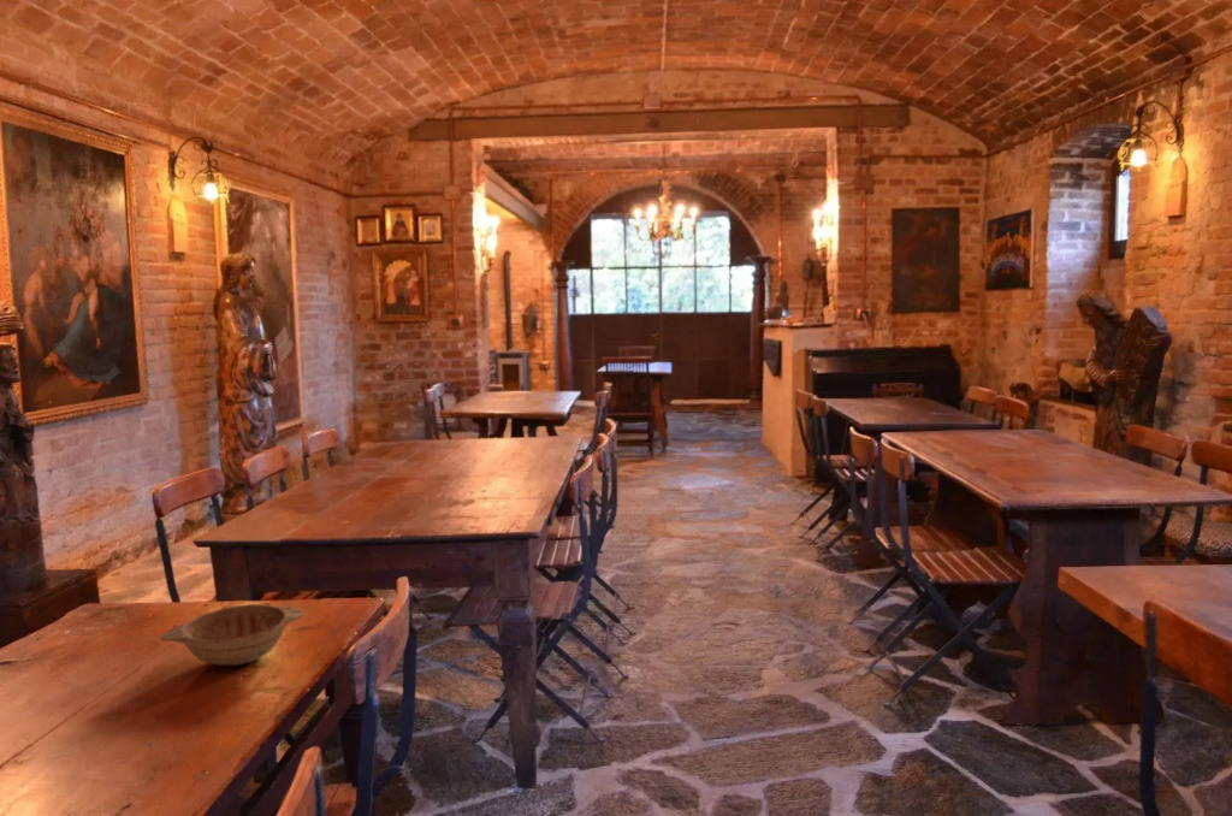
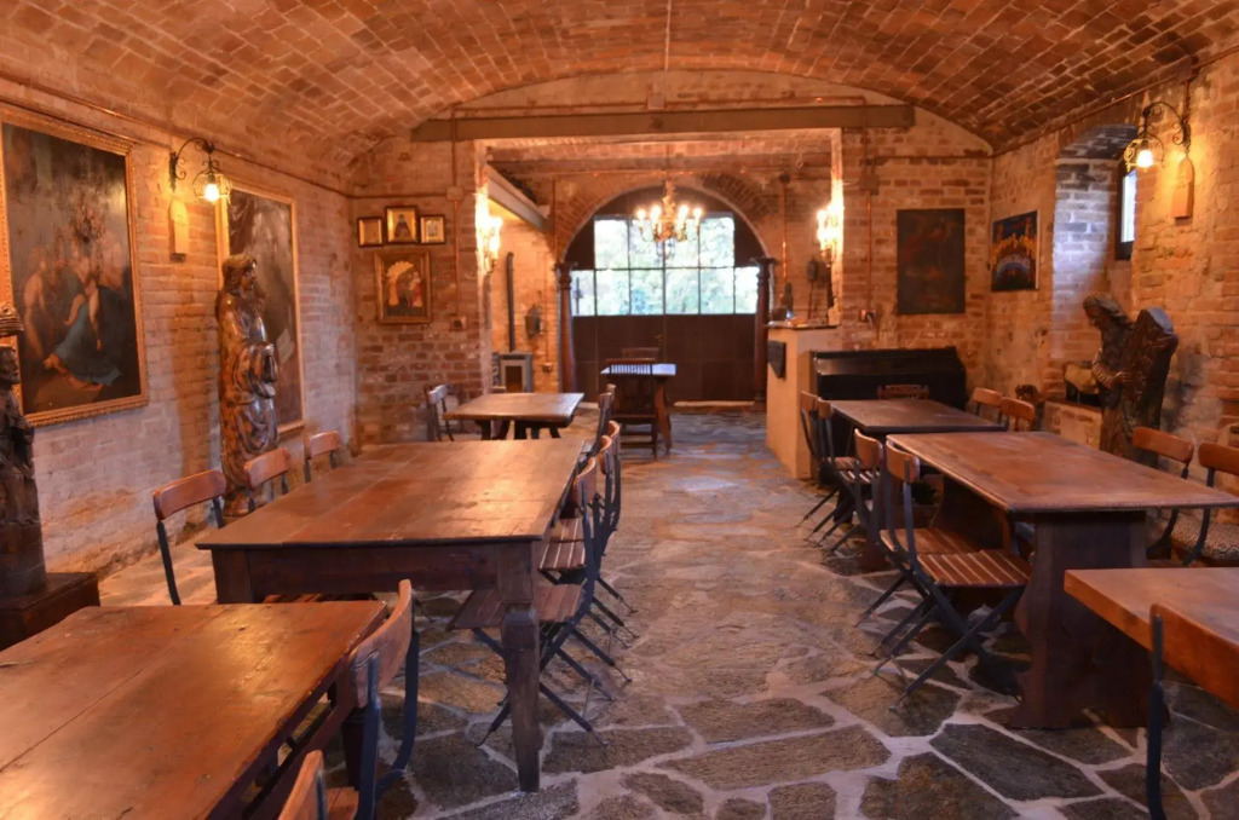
- decorative bowl (235, 639)
